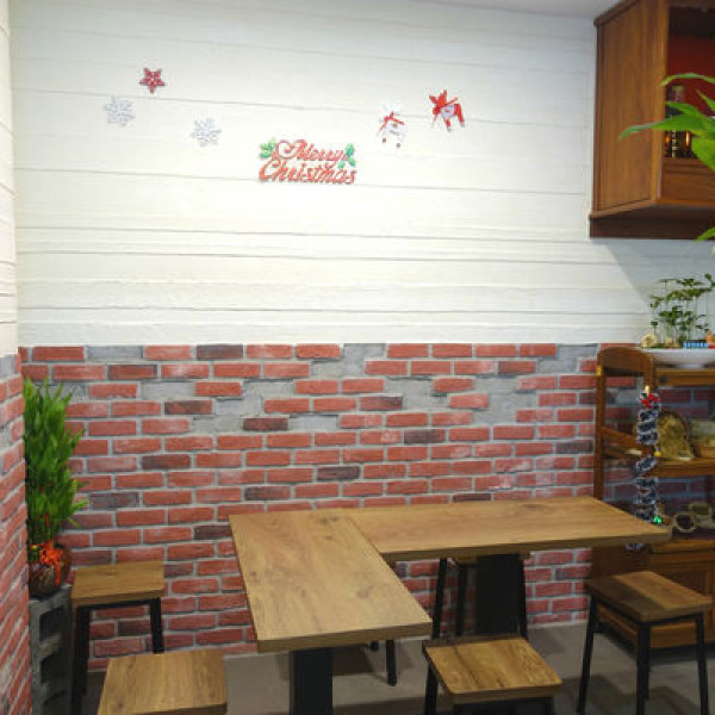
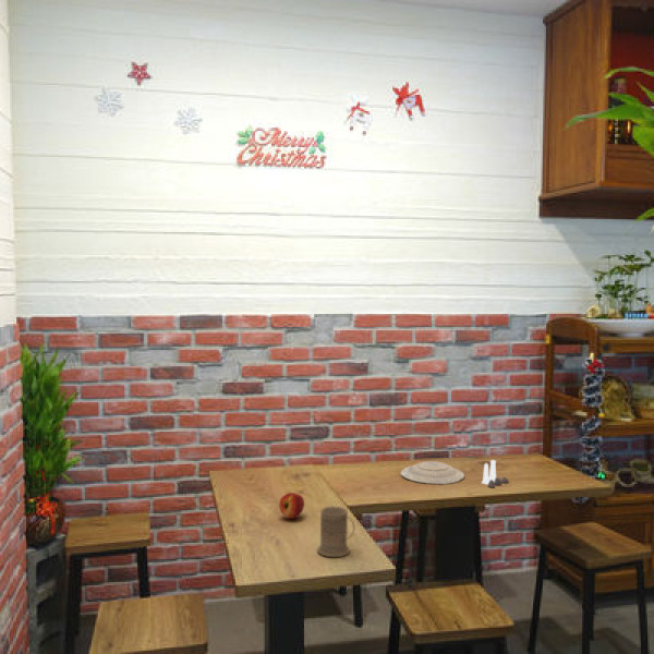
+ salt and pepper shaker set (494, 472)
+ plate (432, 470)
+ mug (337, 532)
+ apple (291, 505)
